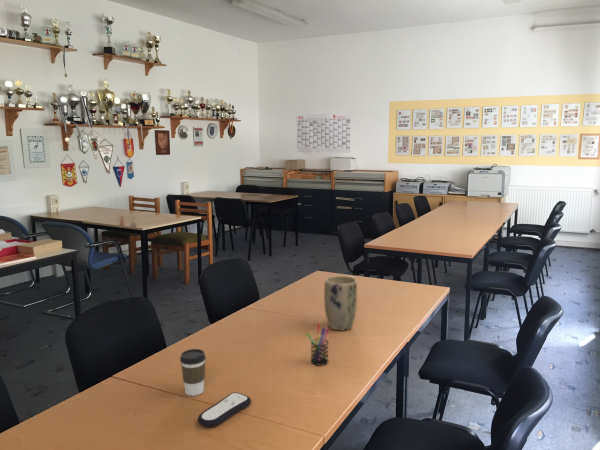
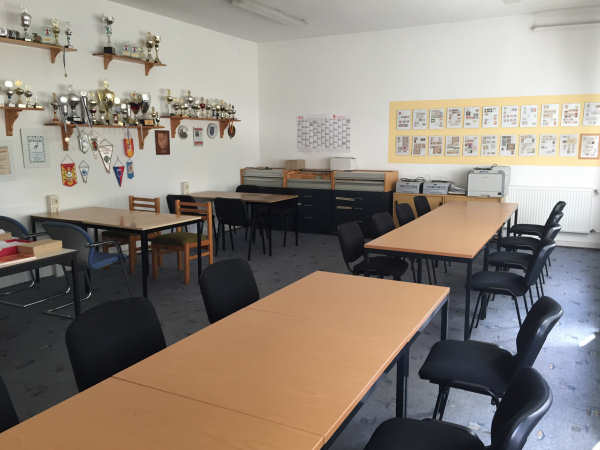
- plant pot (340, 303)
- coffee cup (193, 372)
- remote control (224, 409)
- pen holder (317, 344)
